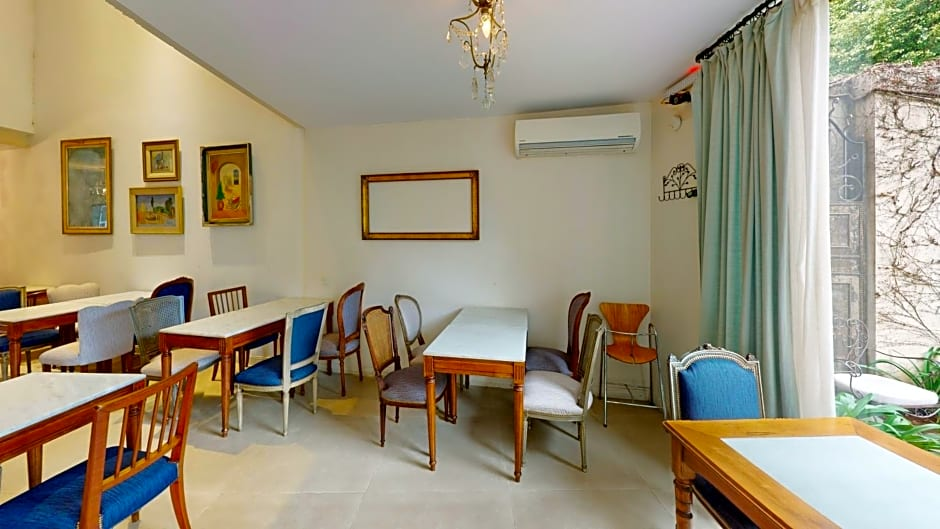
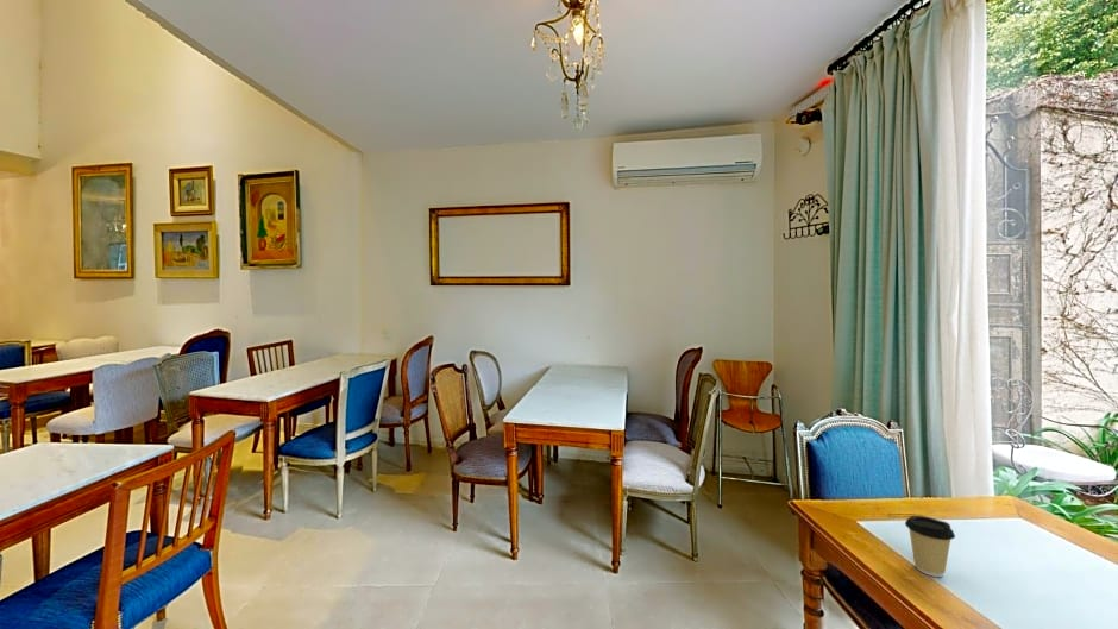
+ coffee cup (929, 545)
